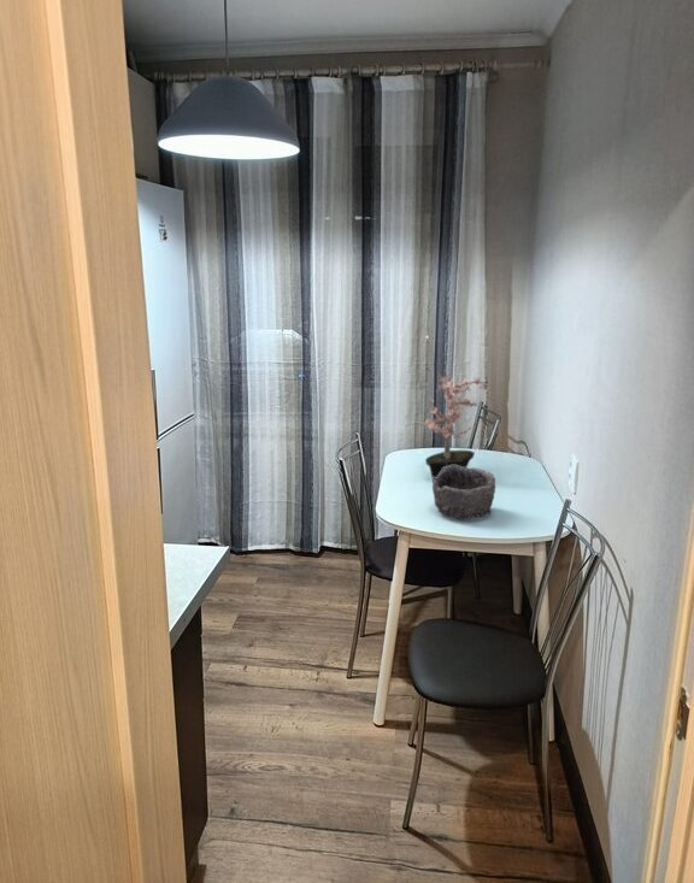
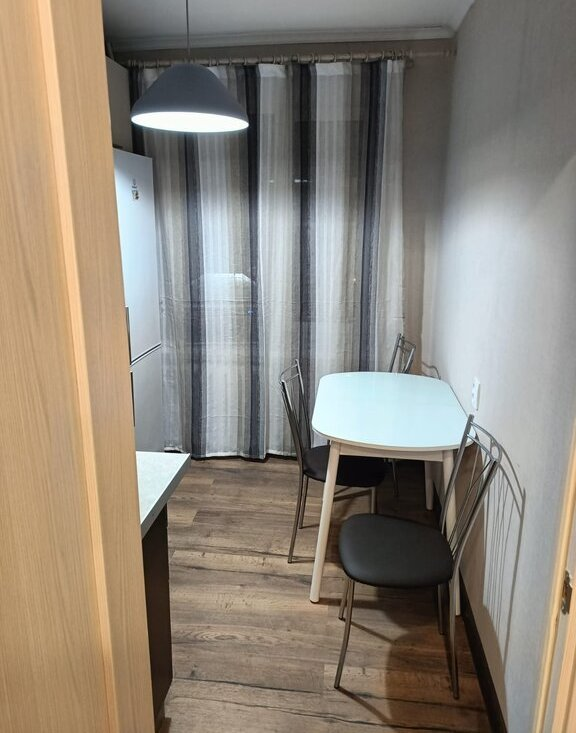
- bowl (464, 491)
- potted plant (454, 422)
